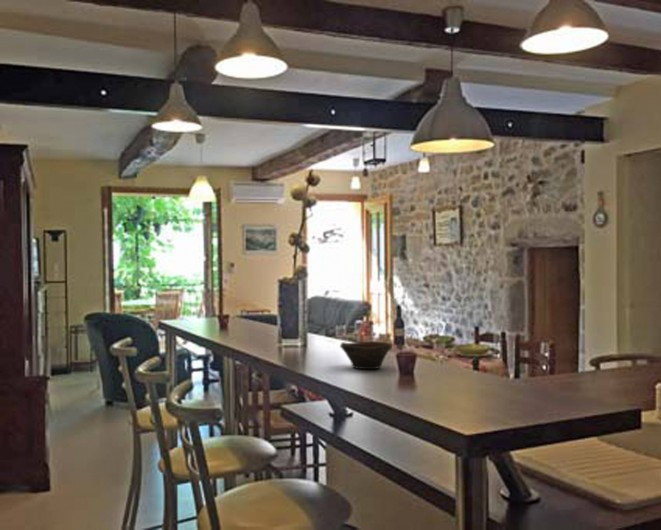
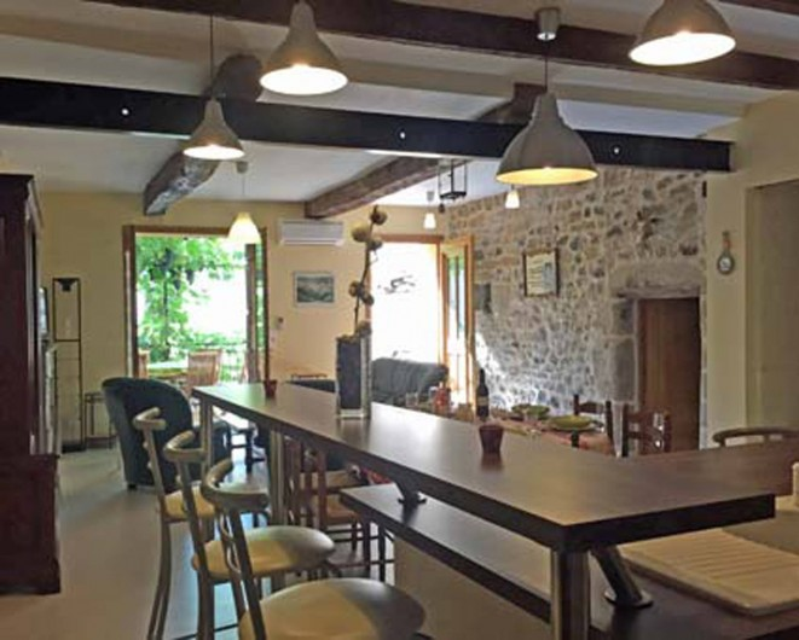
- bowl (366, 354)
